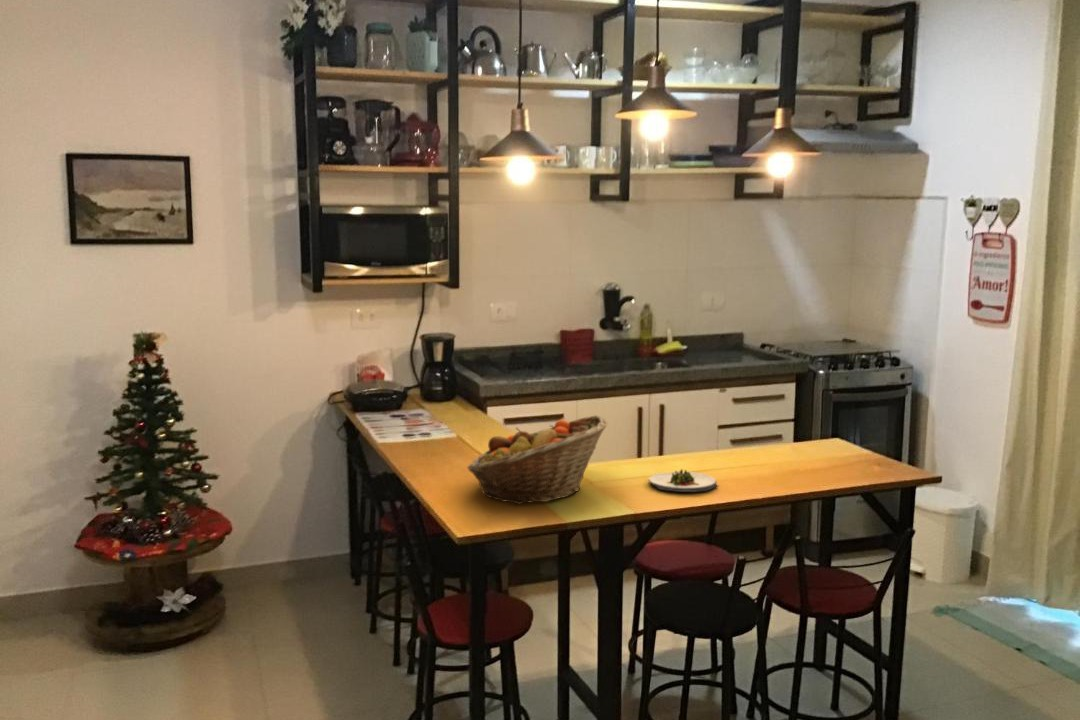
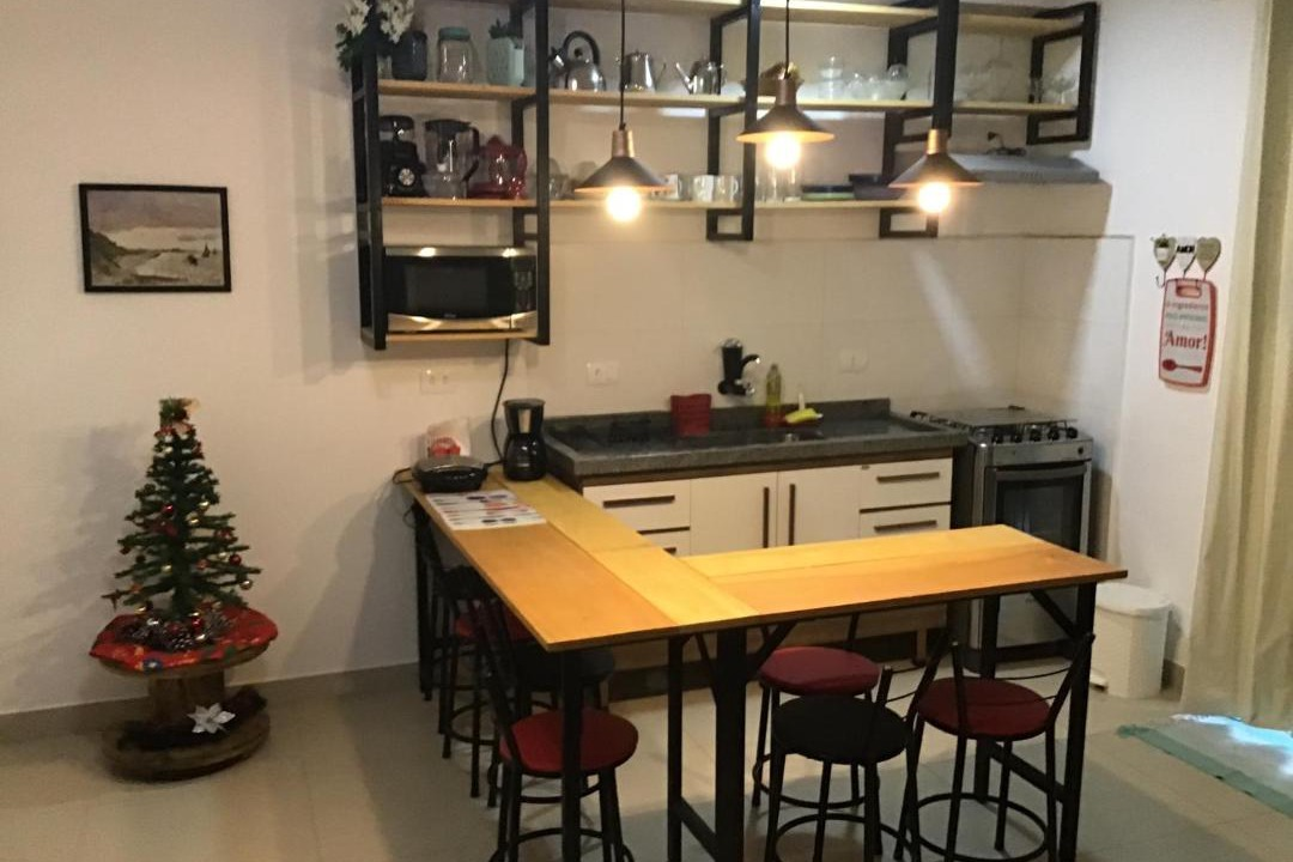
- fruit basket (538, 454)
- salad plate (682, 477)
